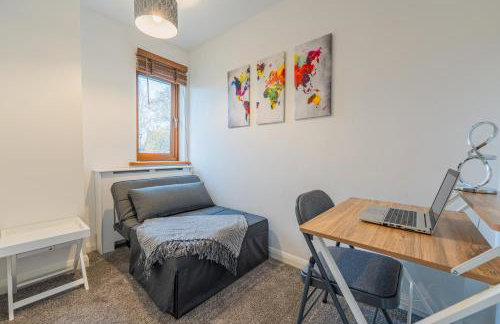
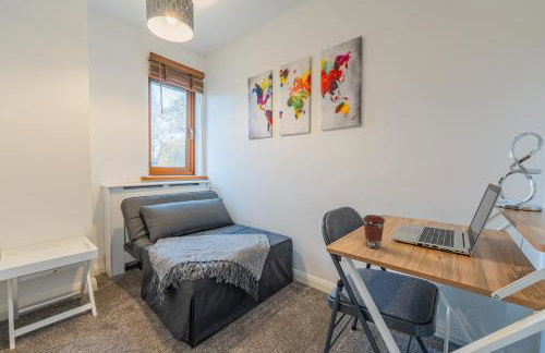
+ coffee cup (373, 231)
